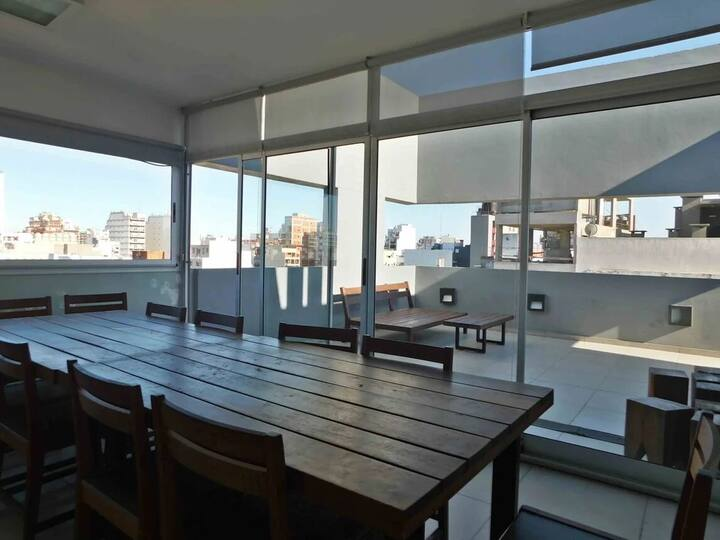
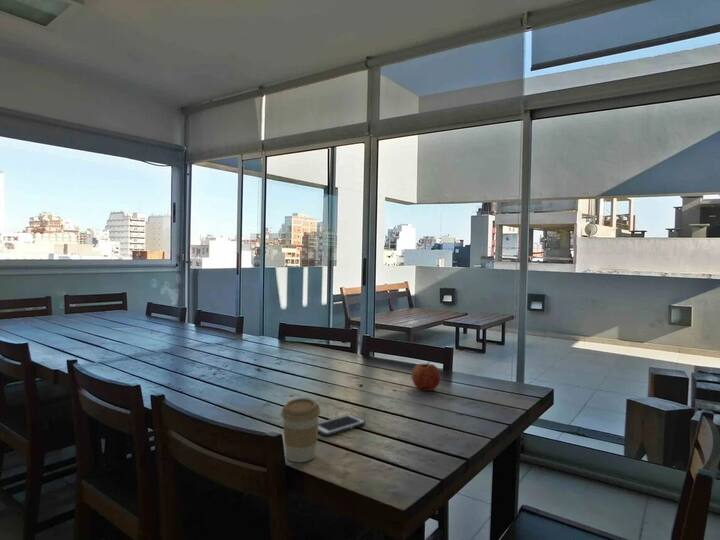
+ coffee cup (300, 429)
+ cell phone (338, 424)
+ fruit (425, 375)
